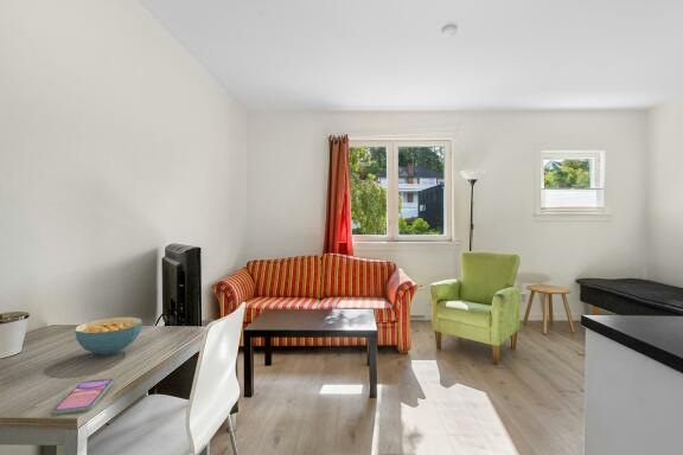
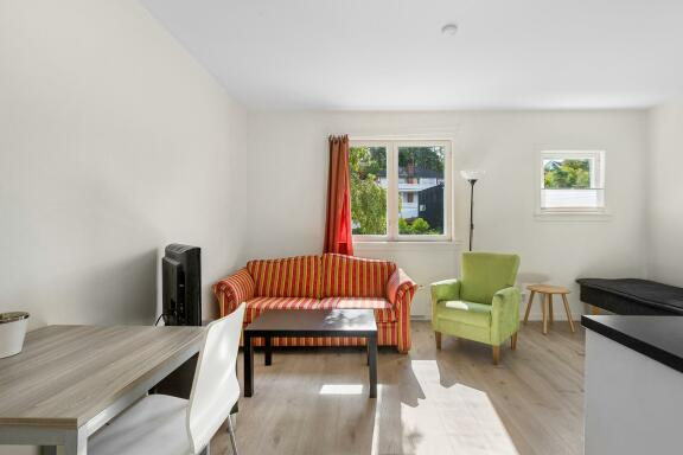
- smartphone (85, 395)
- cereal bowl (109, 338)
